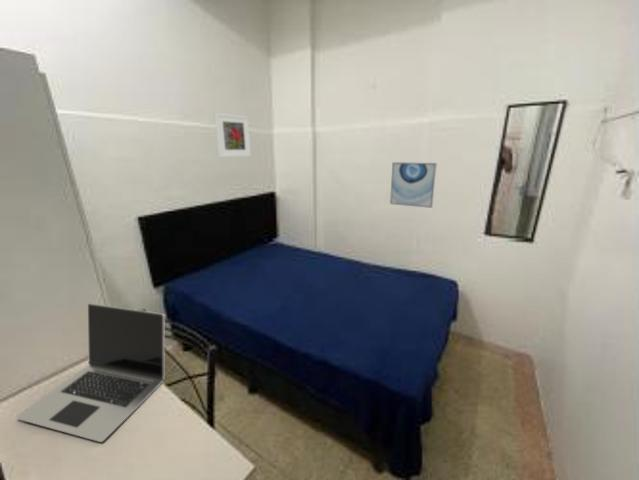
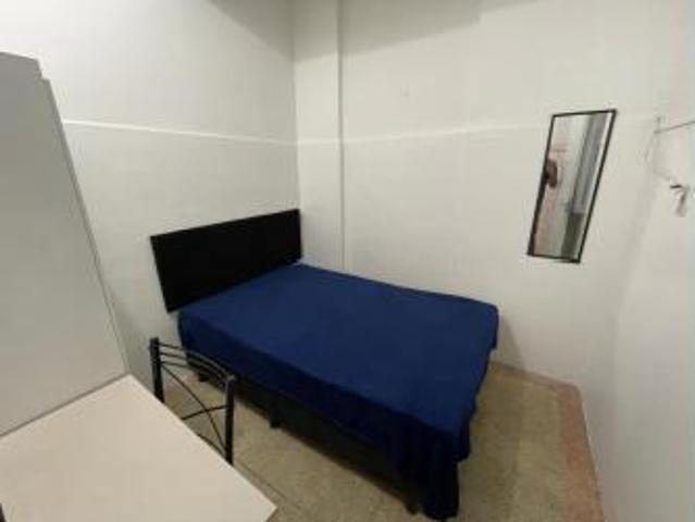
- wall art (412, 184)
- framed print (234, 136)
- laptop (94, 363)
